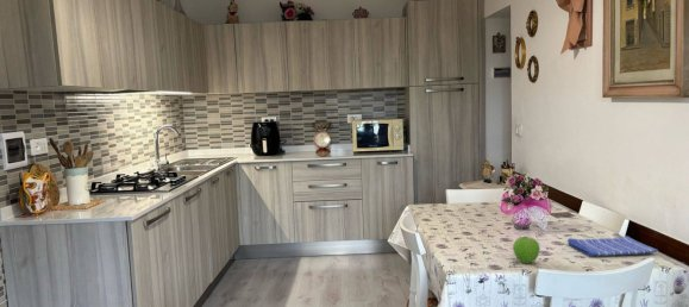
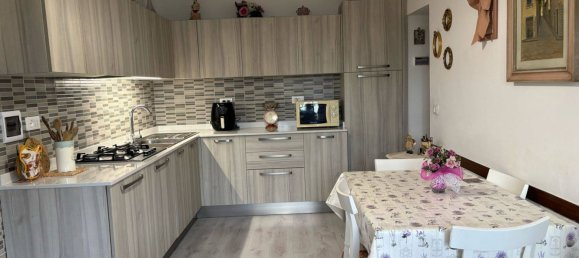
- dish towel (609, 245)
- fruit (526, 250)
